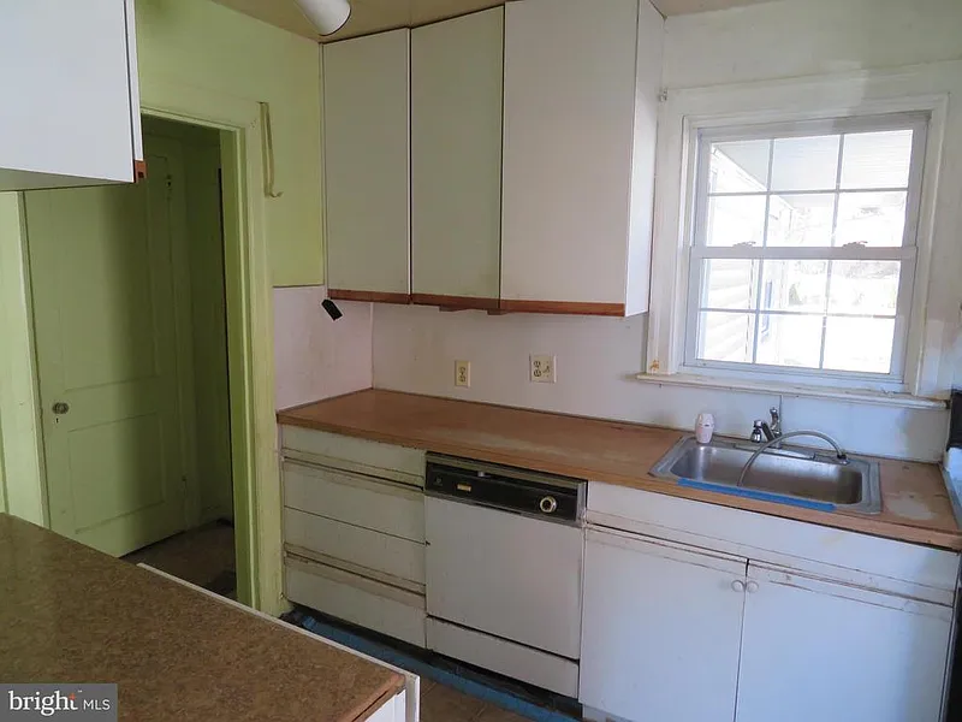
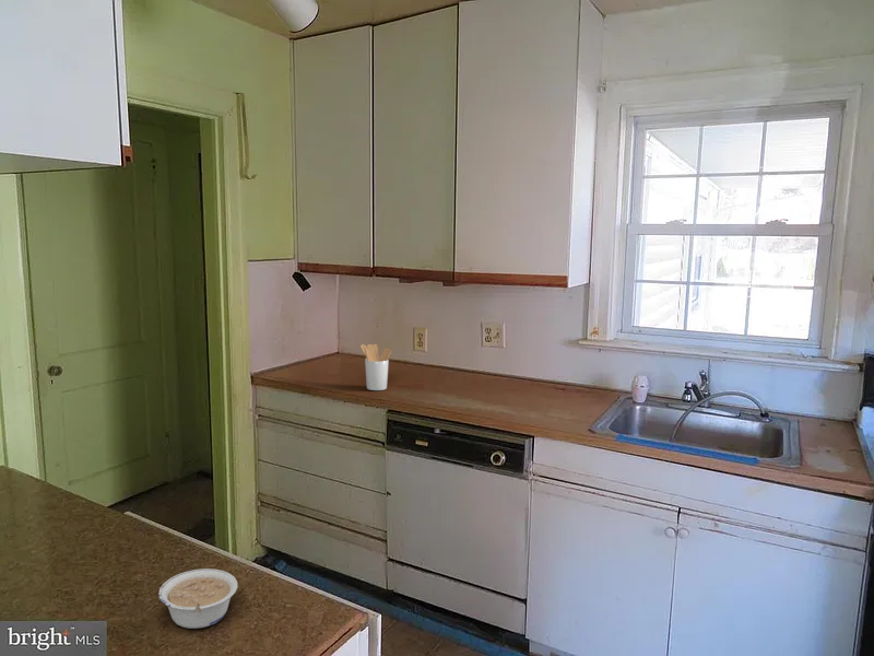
+ legume (200, 598)
+ utensil holder (374, 365)
